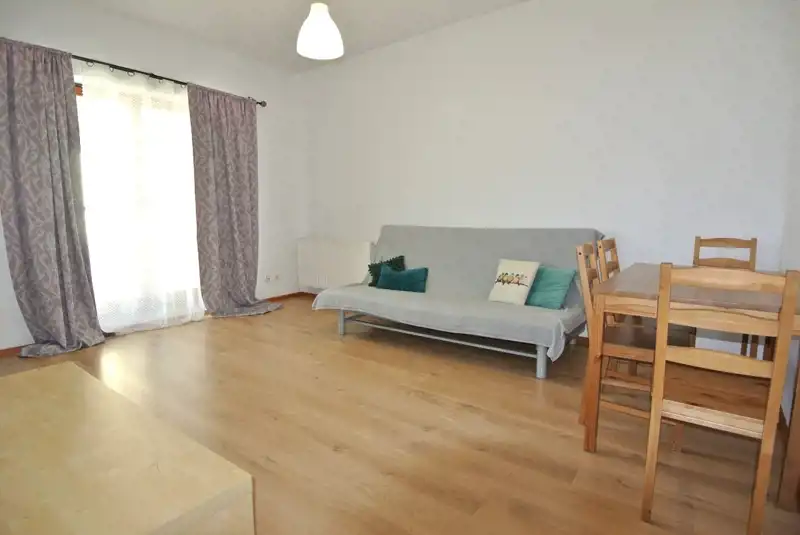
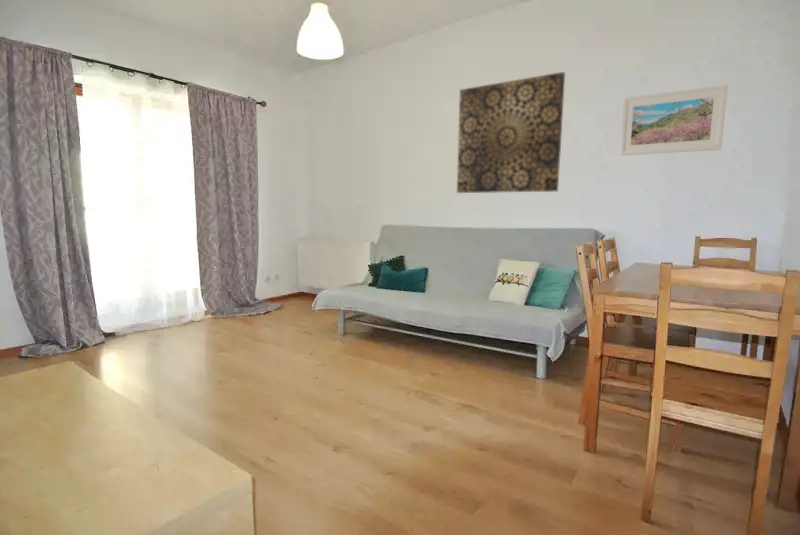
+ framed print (670, 122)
+ wall art (506, 137)
